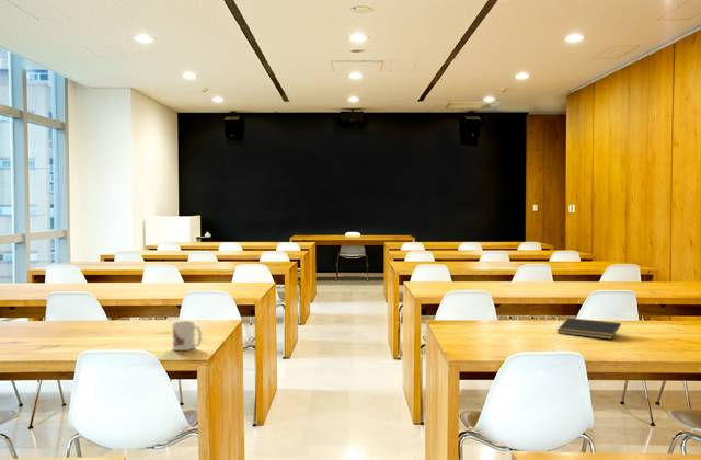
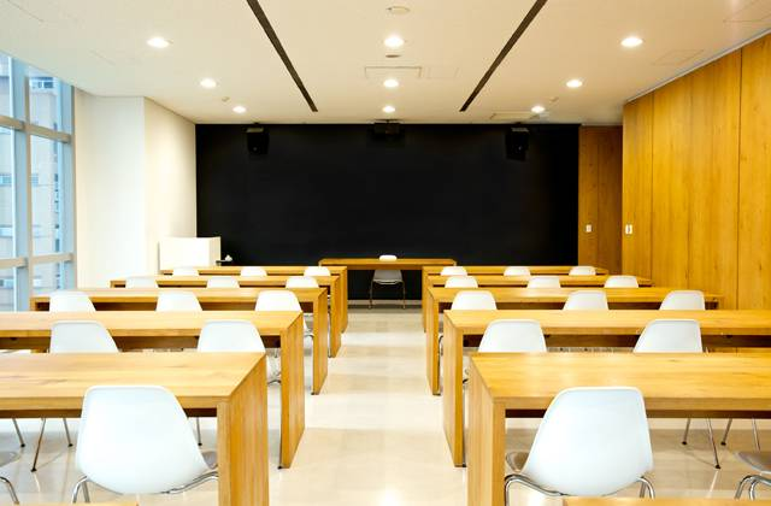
- mug (187, 335)
- notepad (588, 327)
